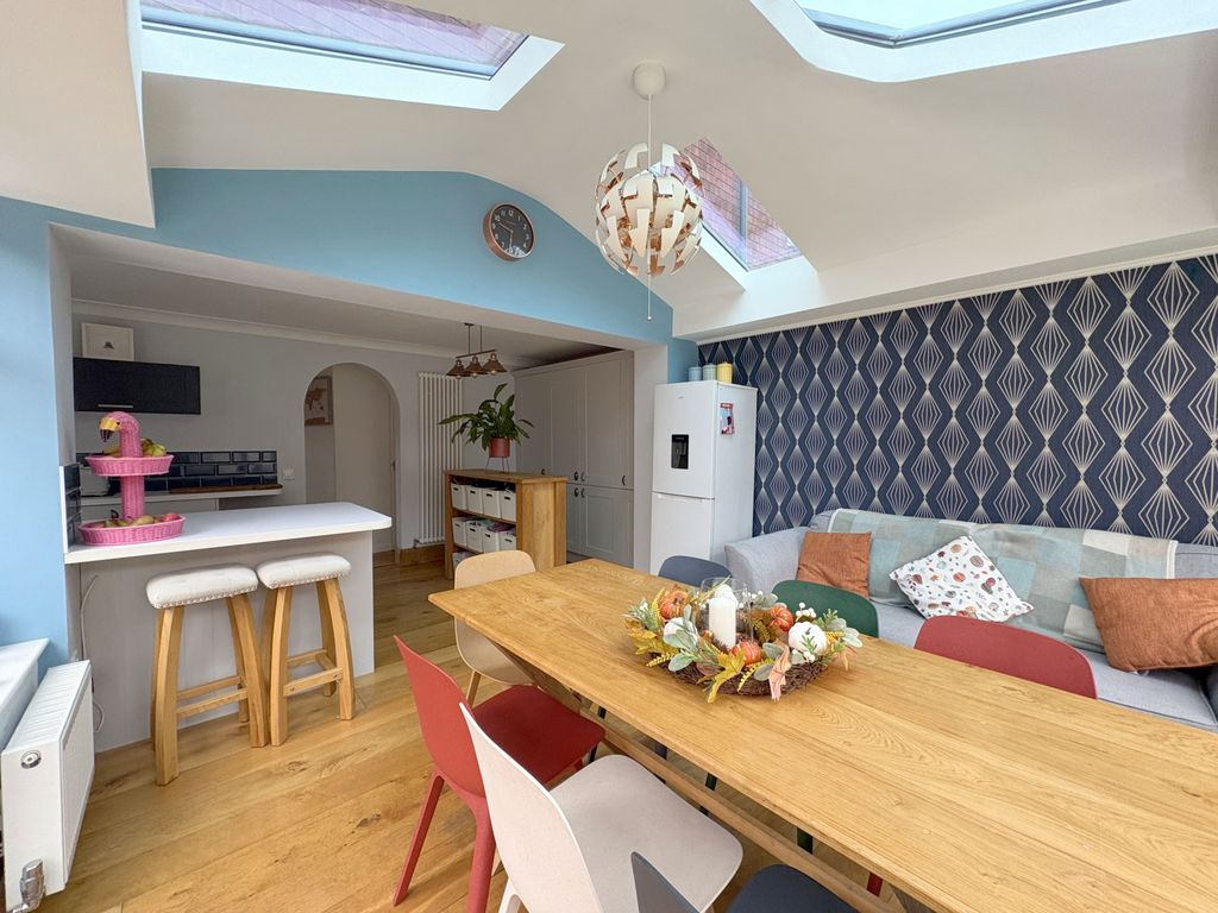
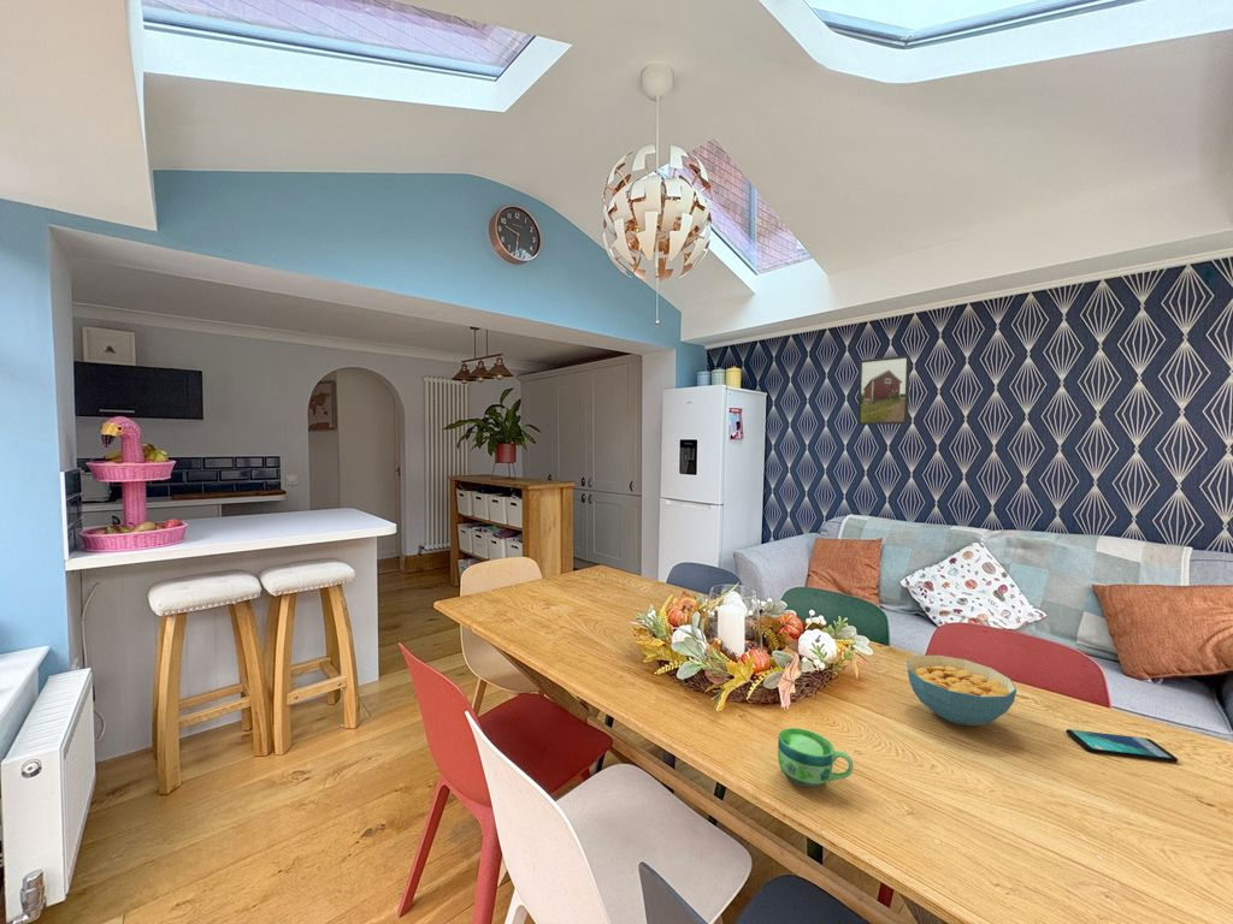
+ cup (814, 759)
+ cereal bowl (957, 695)
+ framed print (883, 391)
+ smartphone (1119, 745)
